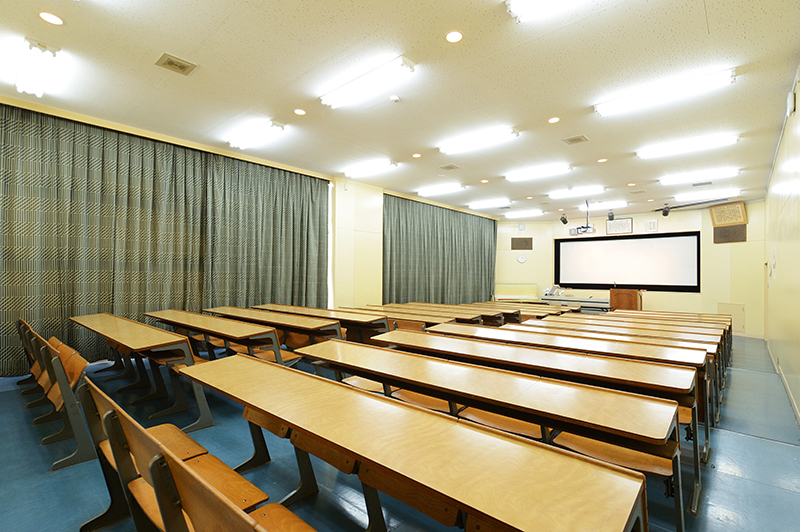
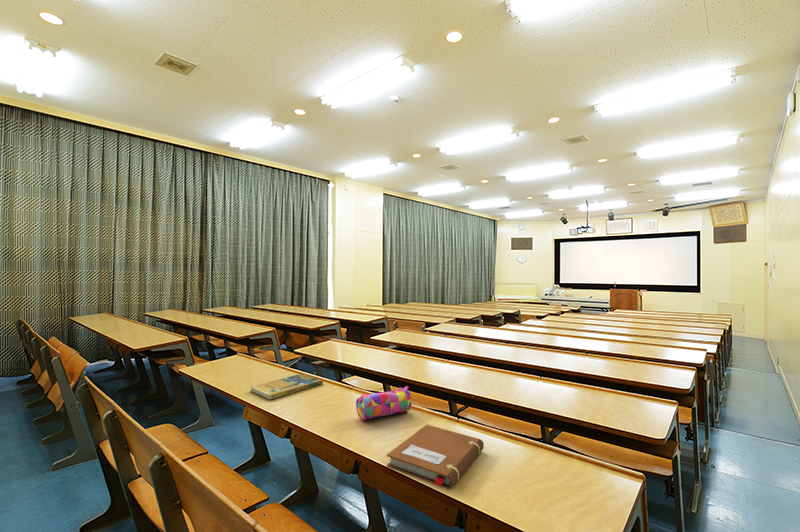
+ pencil case (384, 402)
+ booklet (287, 385)
+ notebook (436, 453)
